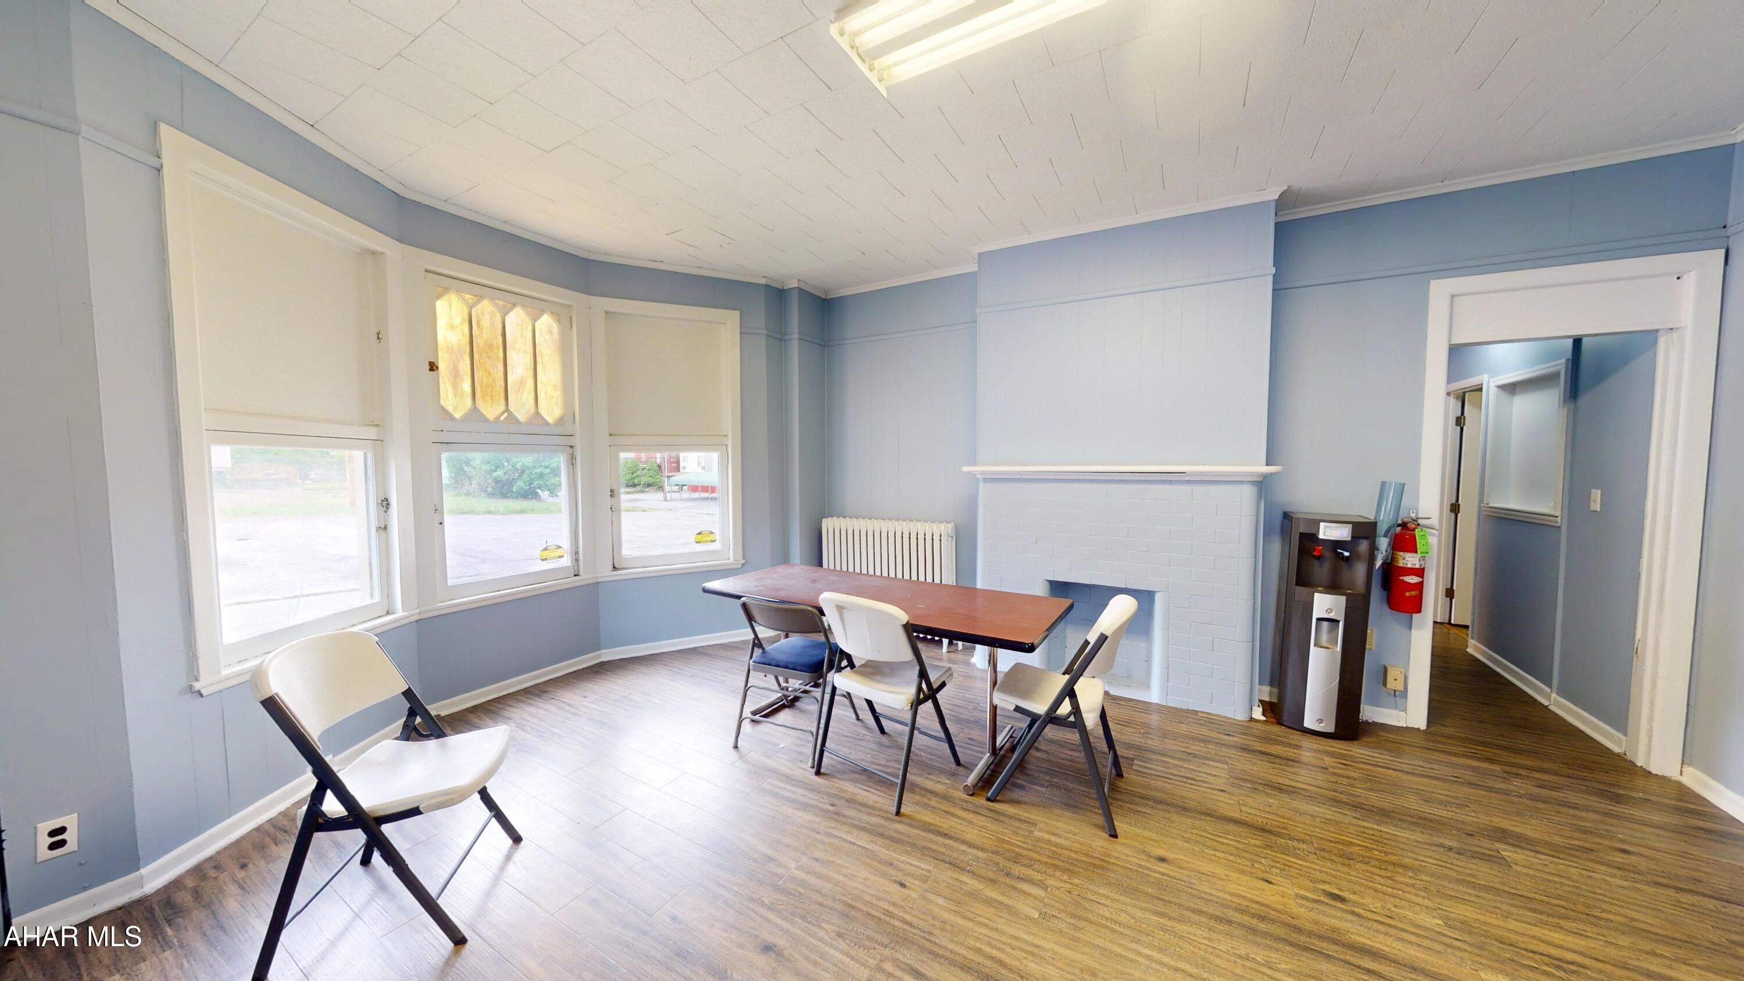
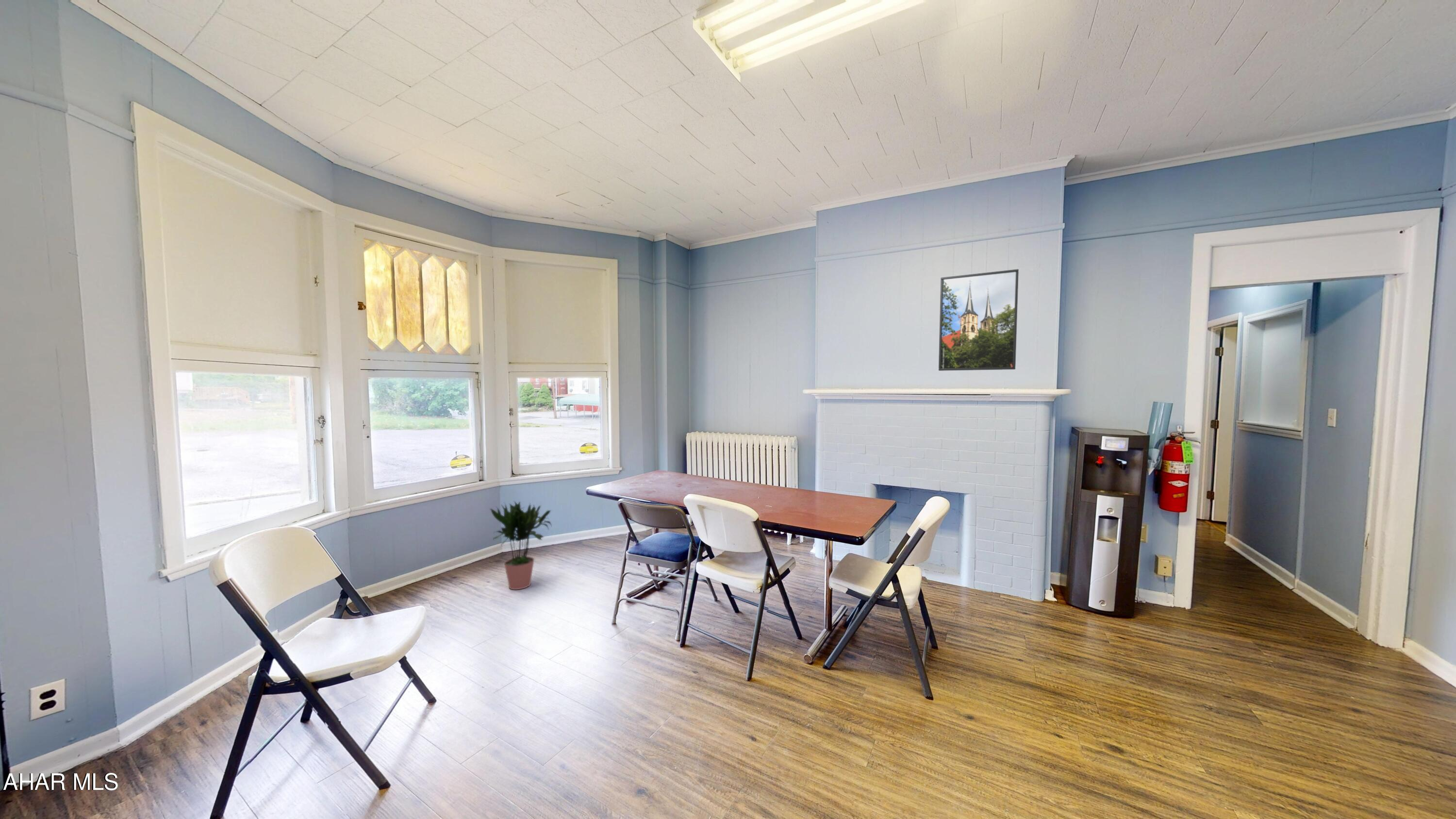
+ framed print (976, 322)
+ potted plant (525, 541)
